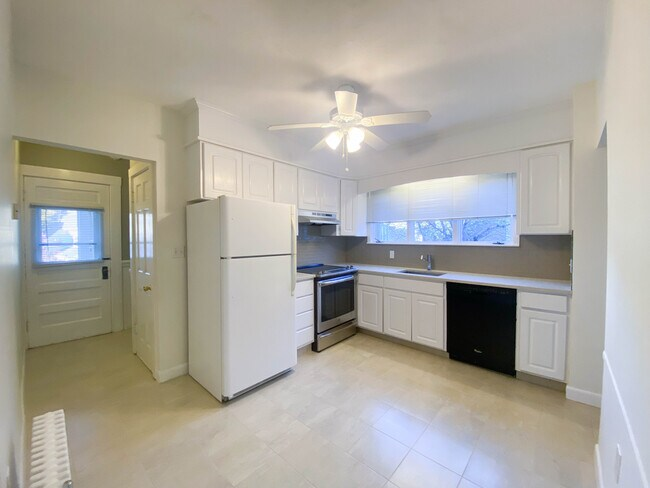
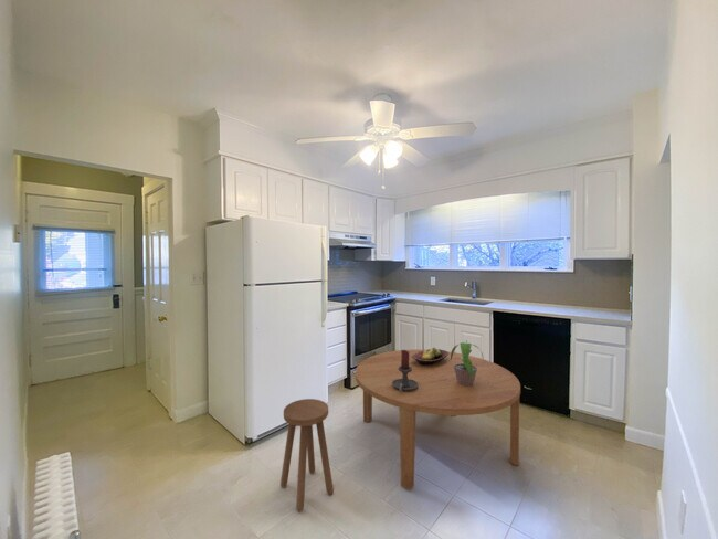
+ stool (306, 448)
+ potted plant (465, 361)
+ fruit bowl (430, 355)
+ candle holder (403, 369)
+ dining table (432, 404)
